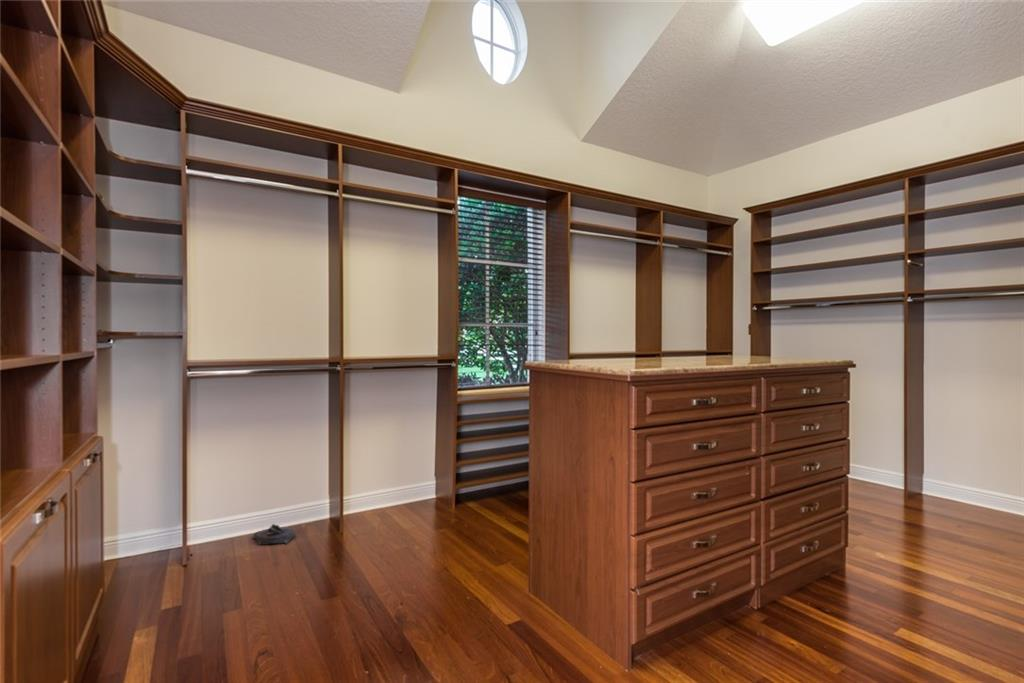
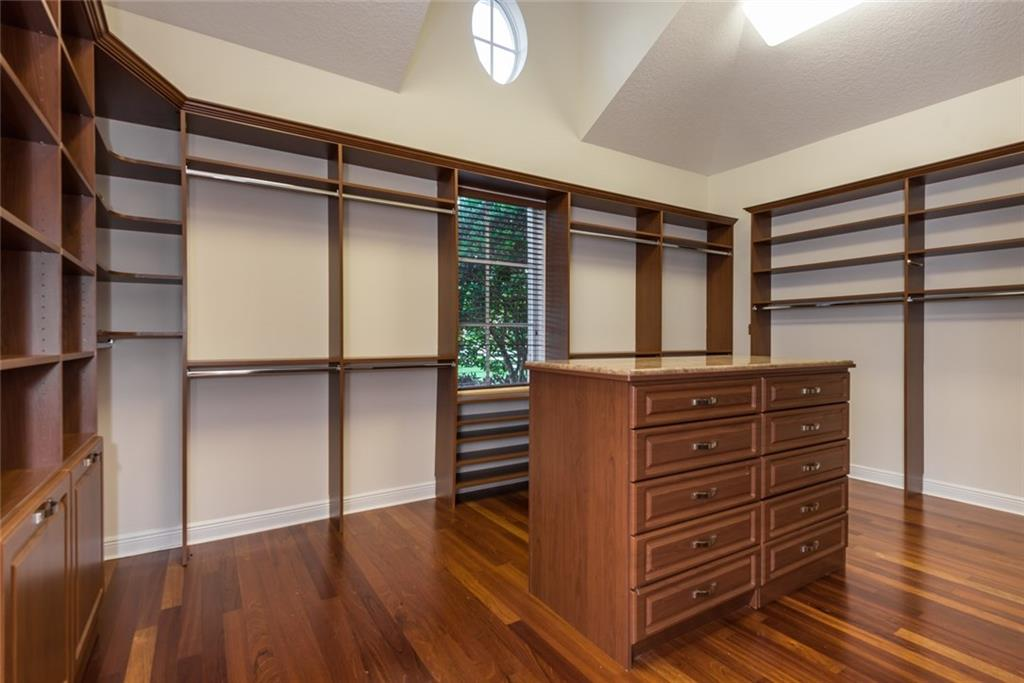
- shoes (274, 530)
